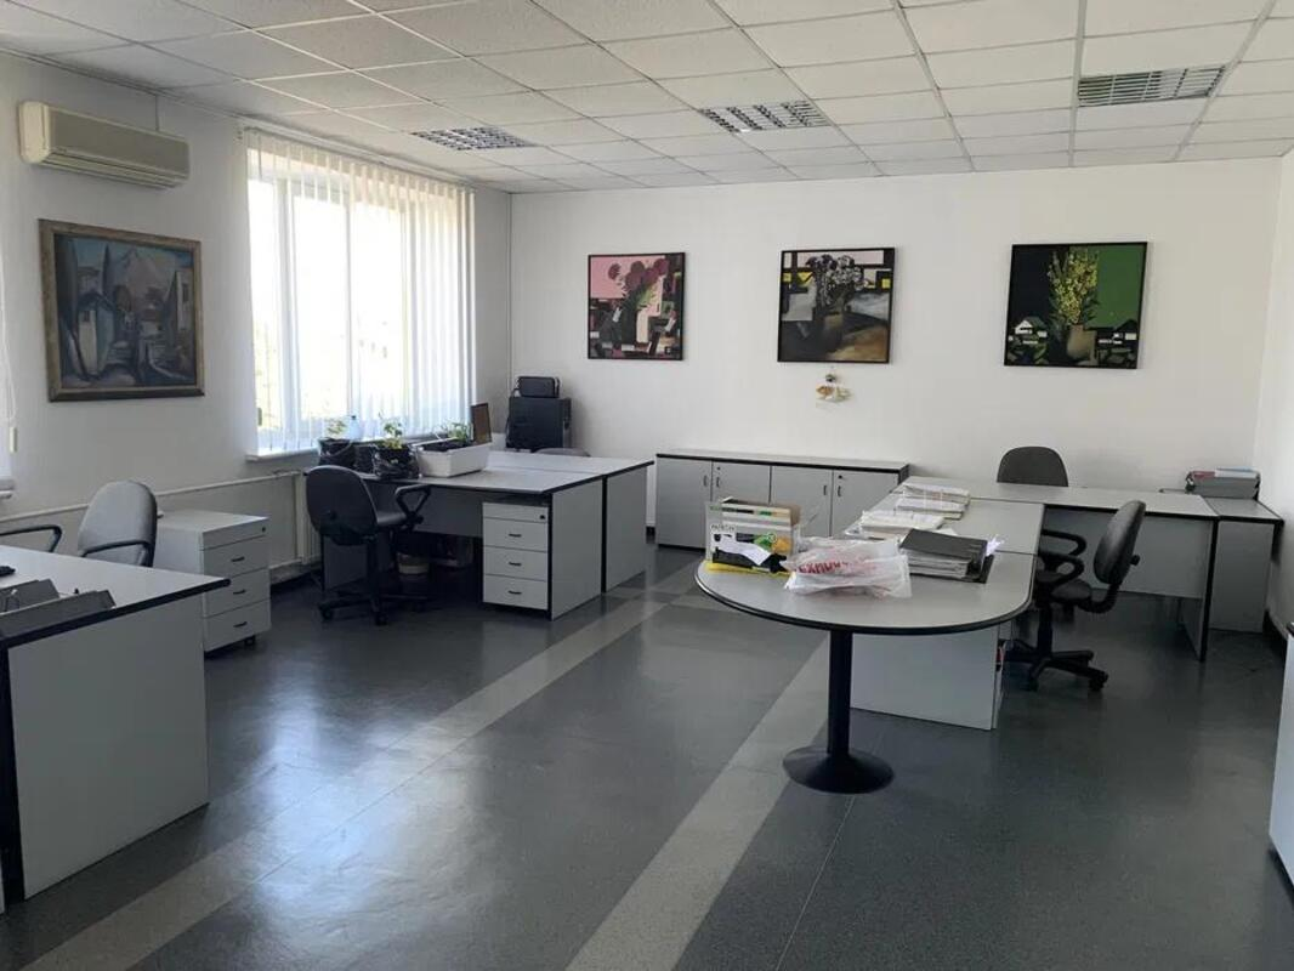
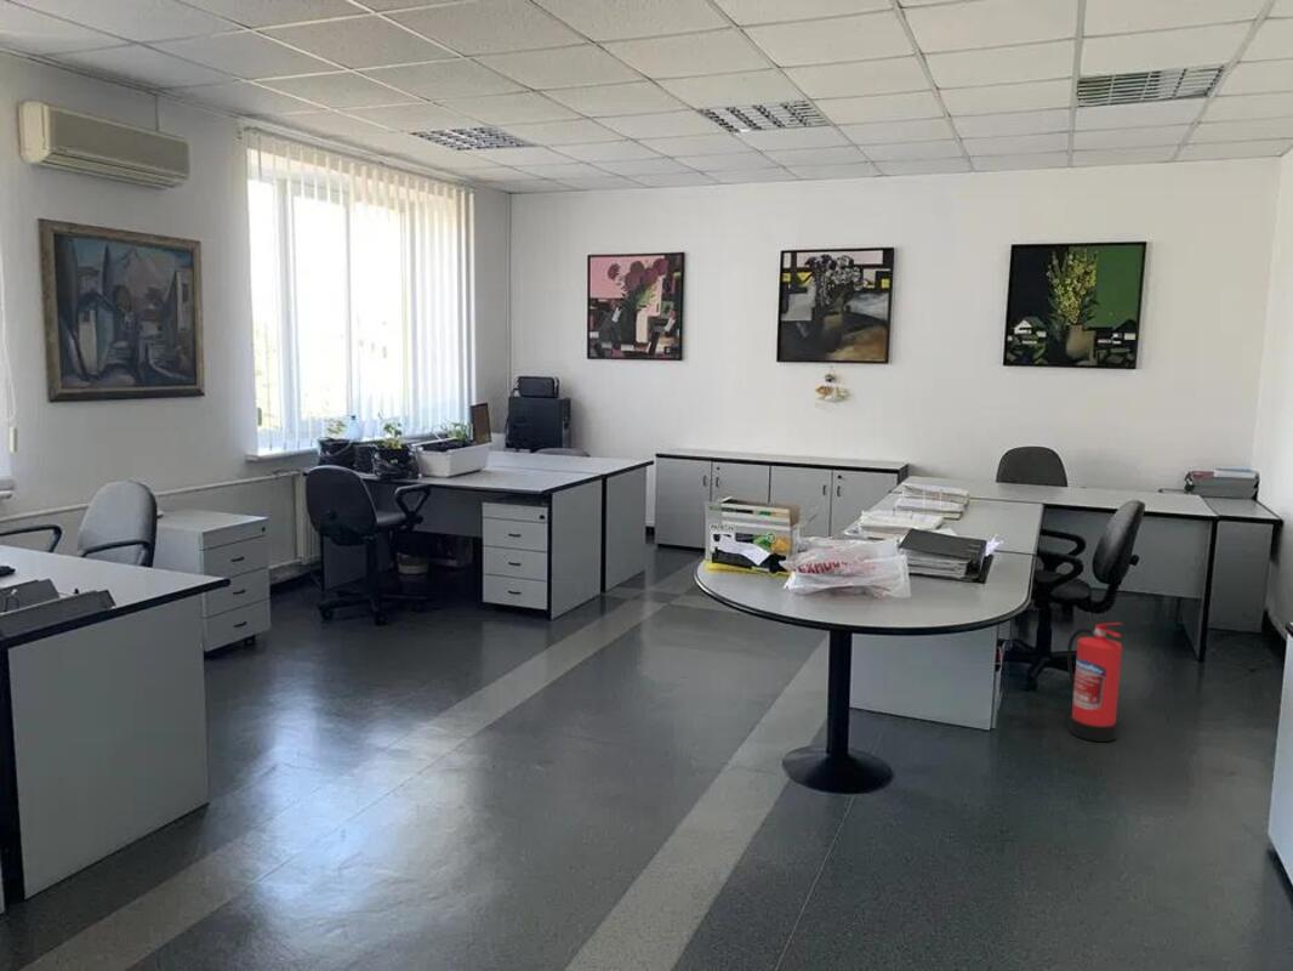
+ fire extinguisher (1089, 671)
